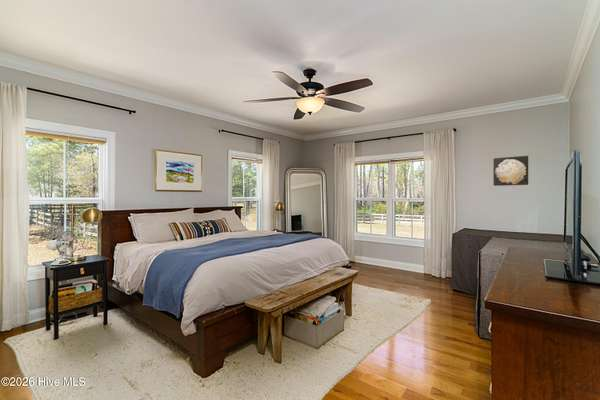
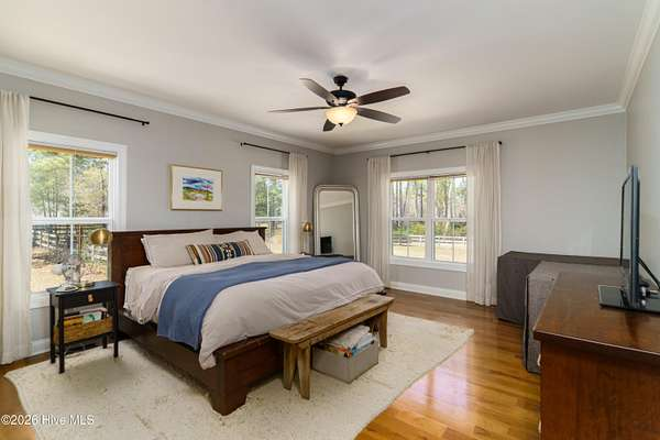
- wall art (510, 171)
